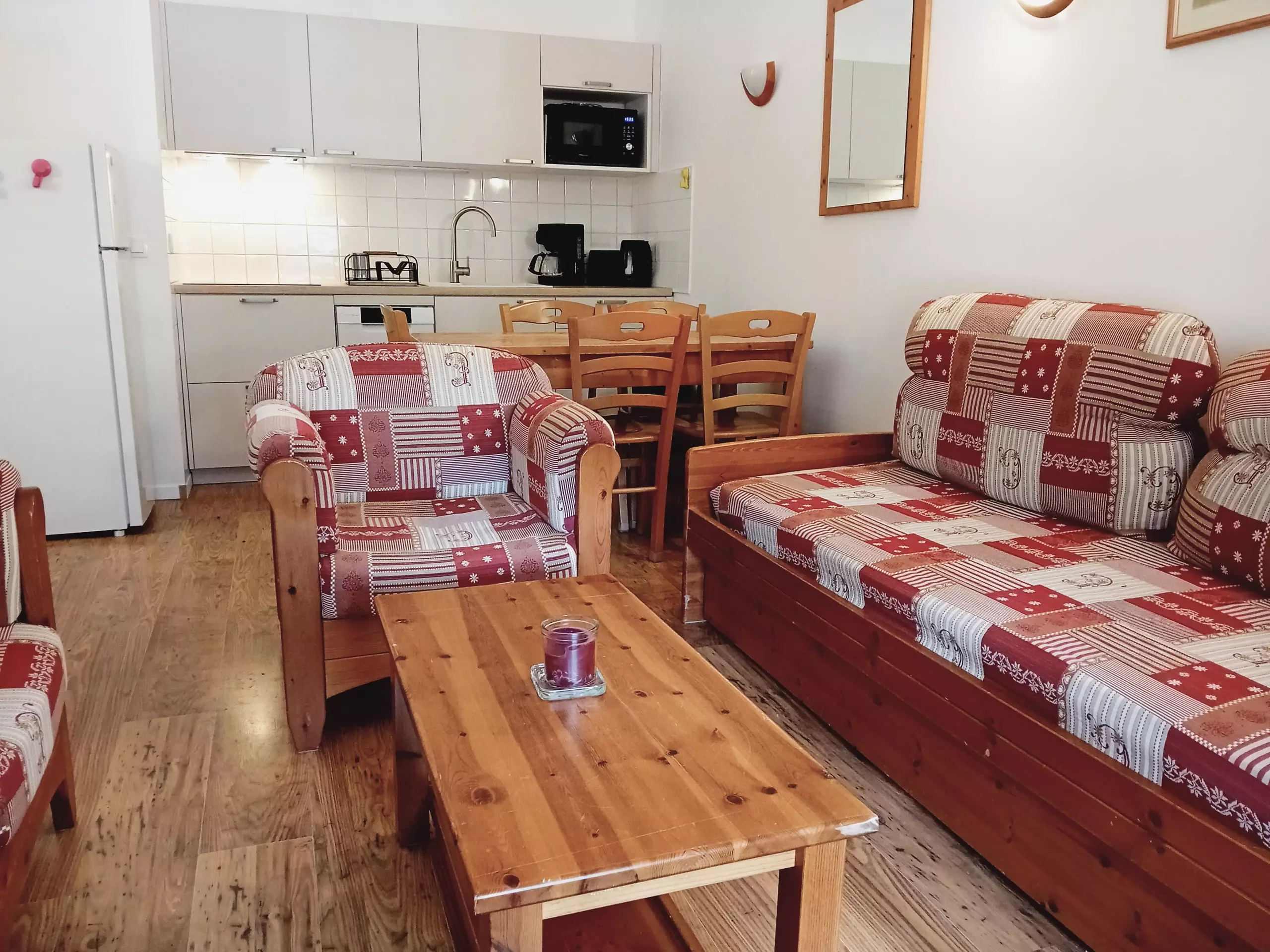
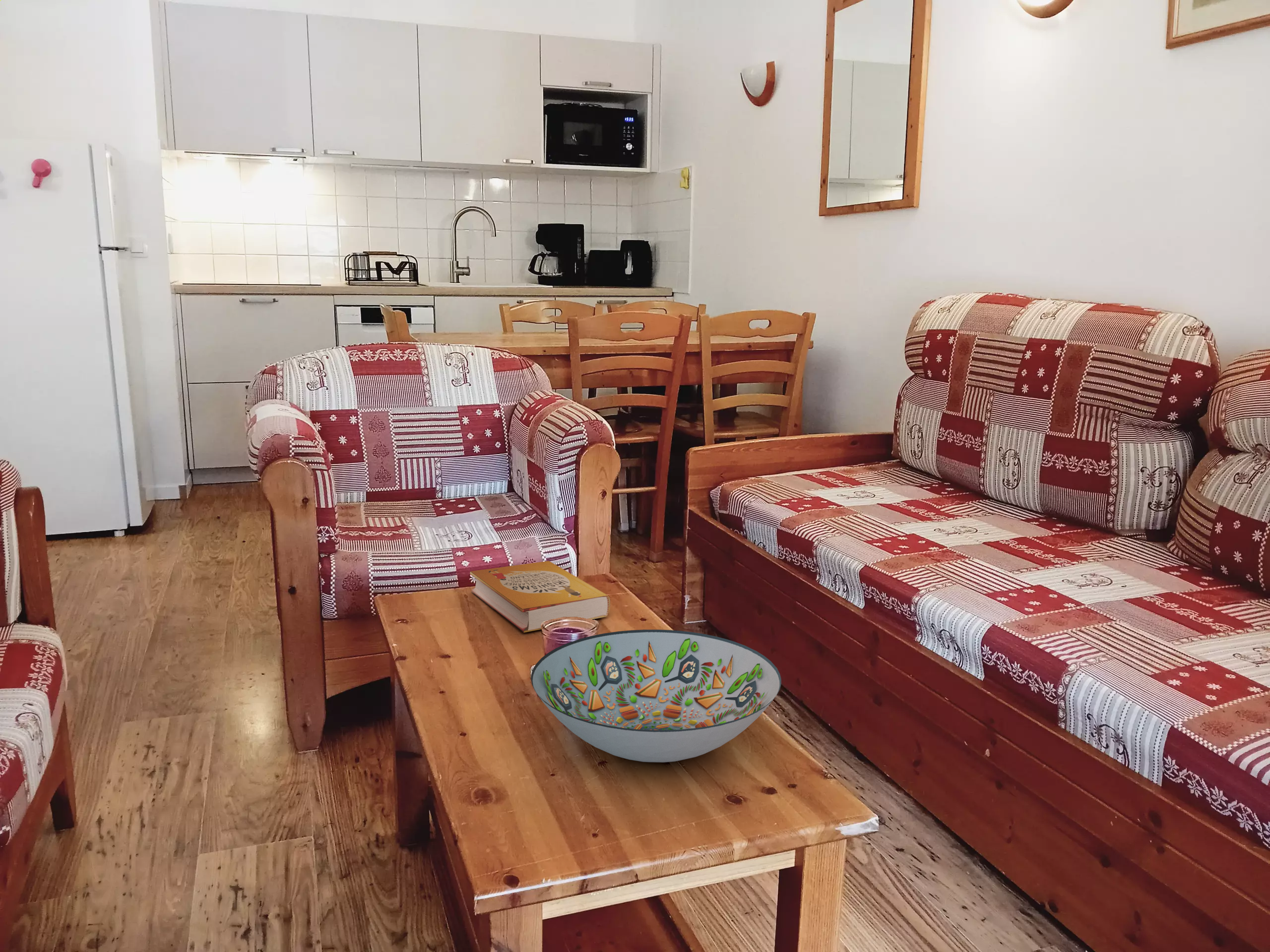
+ book (538, 593)
+ decorative bowl (655, 709)
